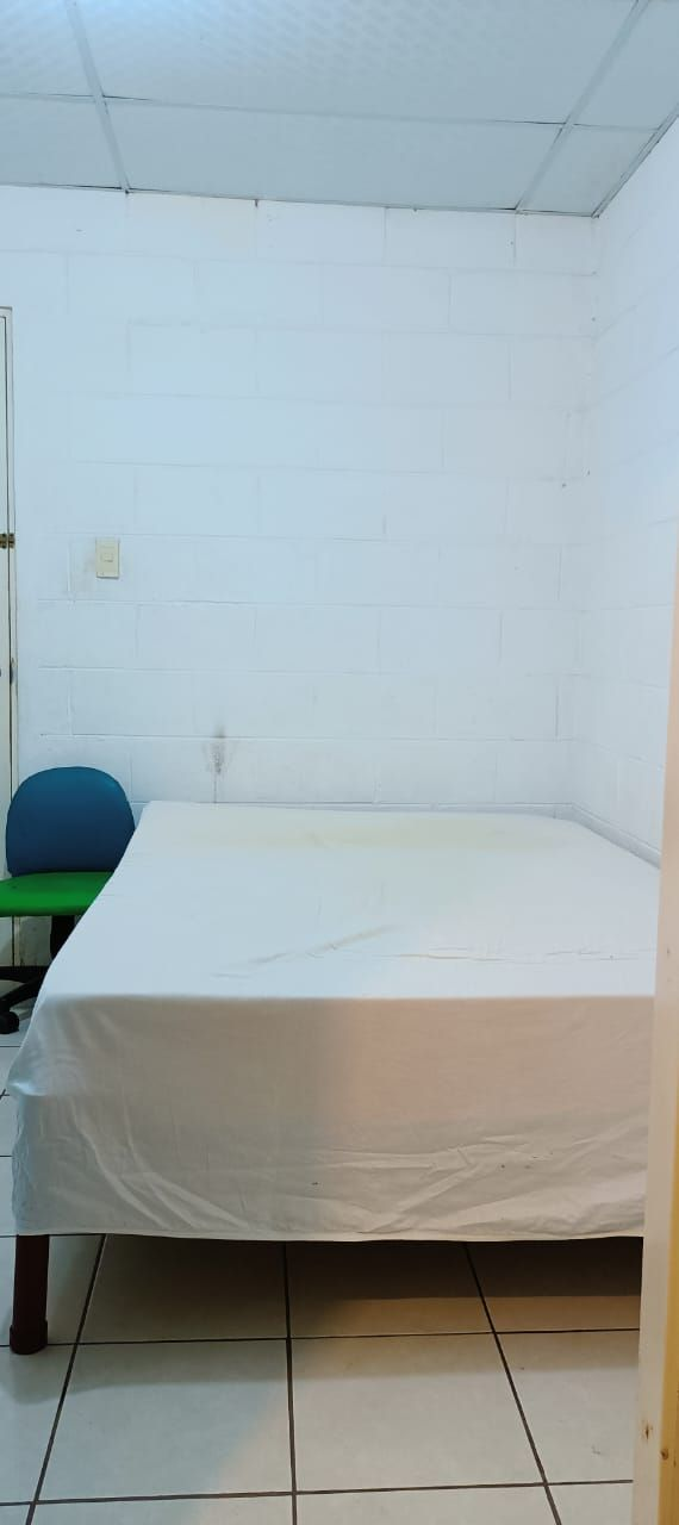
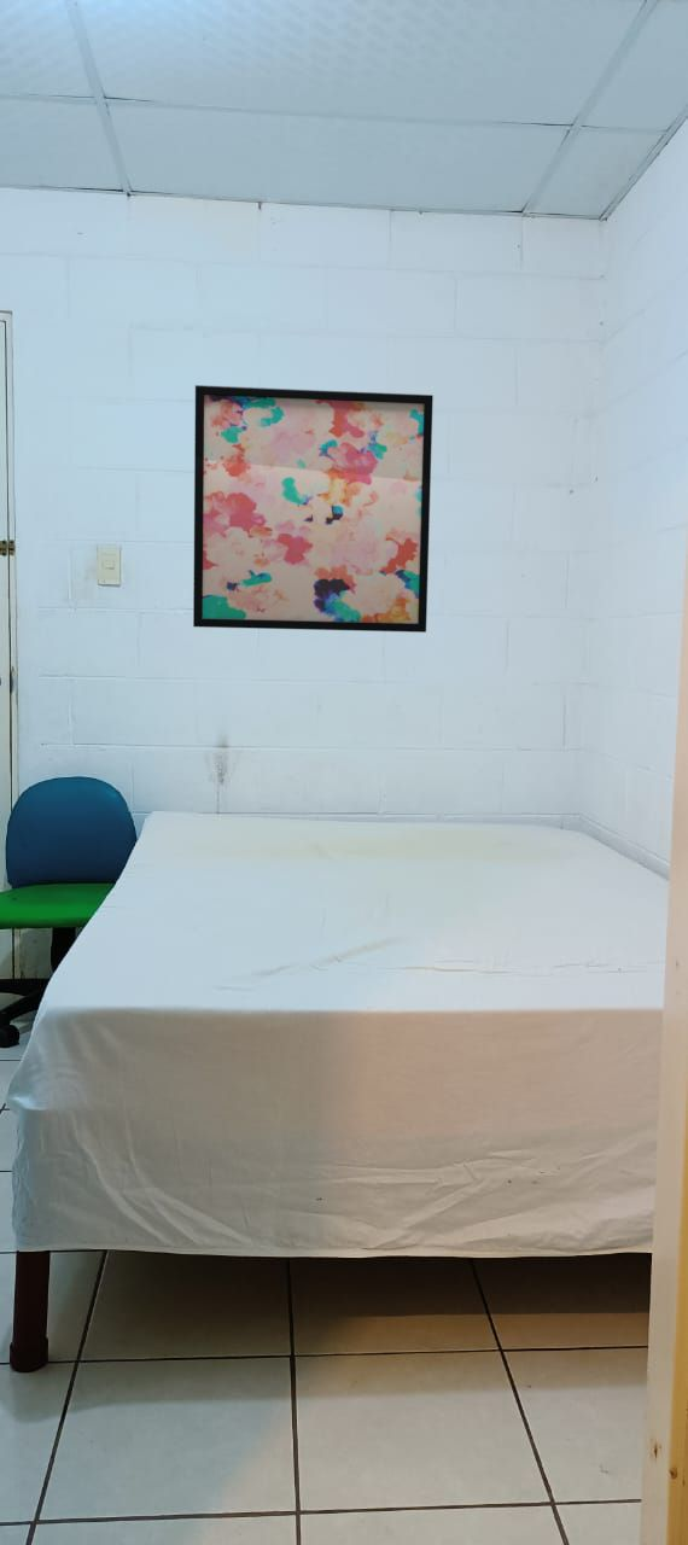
+ wall art (313, 511)
